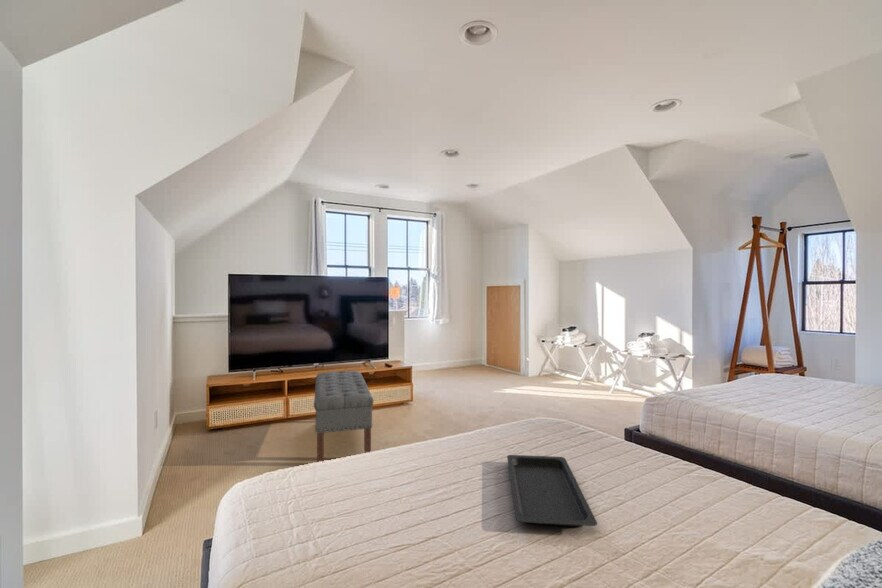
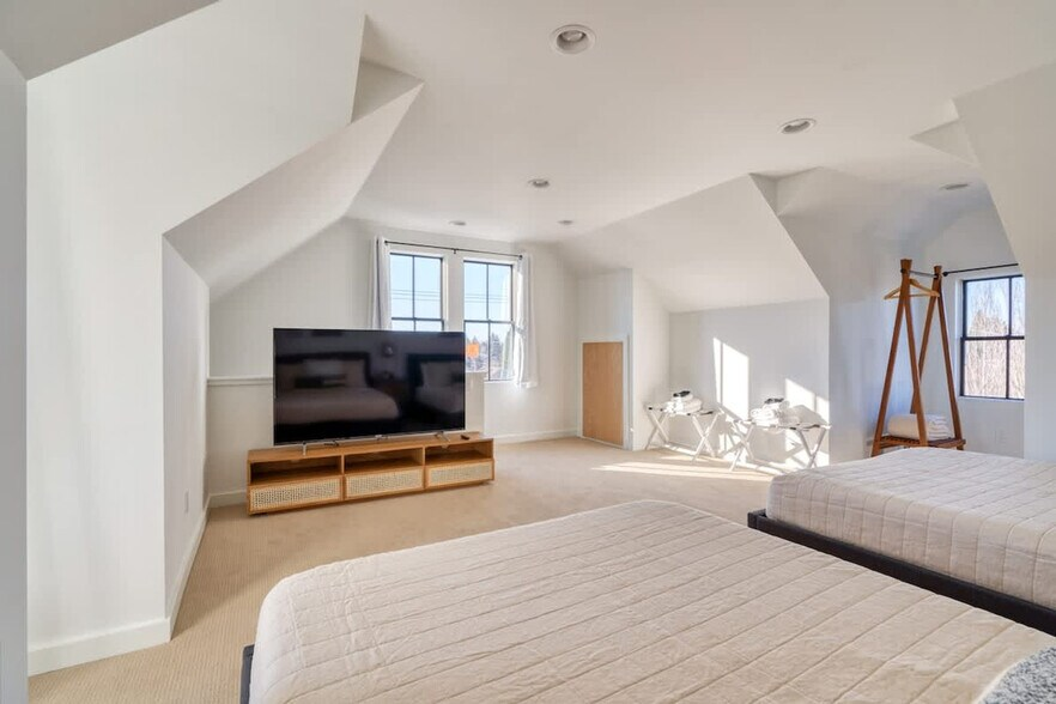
- serving tray (544, 487)
- bench (341, 409)
